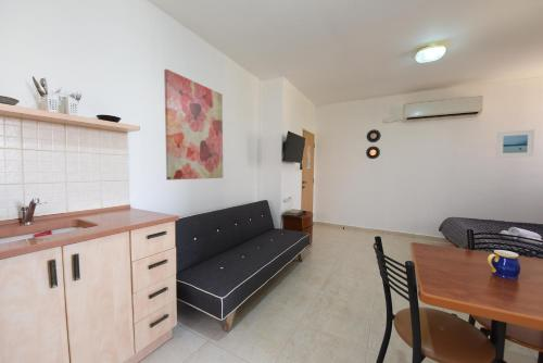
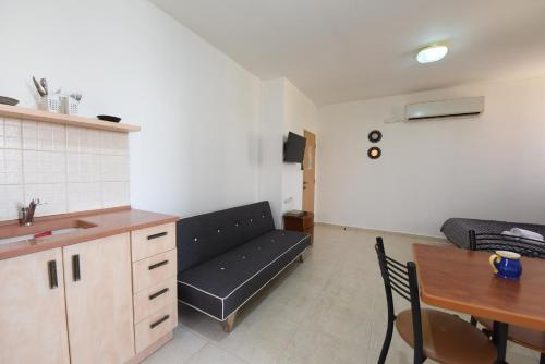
- wall art (198, 132)
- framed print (515, 143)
